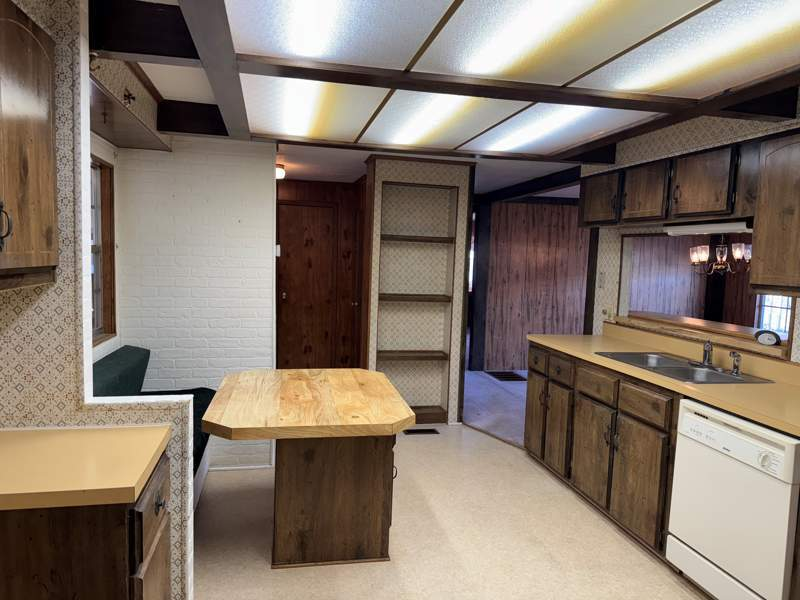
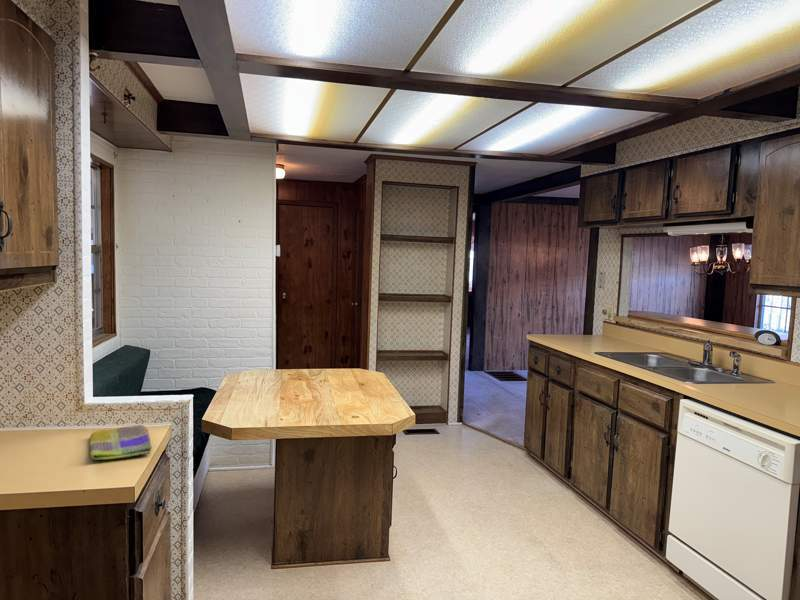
+ dish towel (120, 441)
